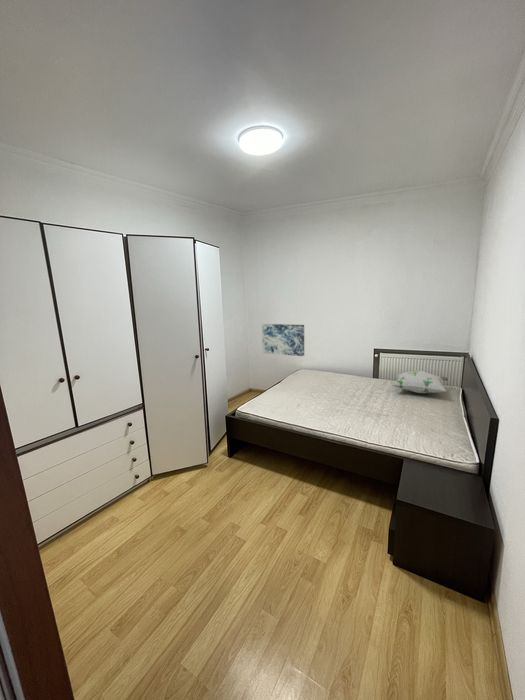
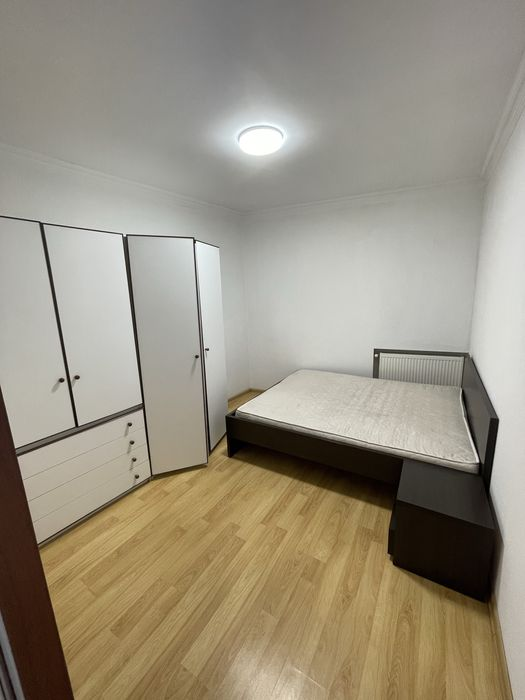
- decorative pillow (420, 381)
- wall art (282, 339)
